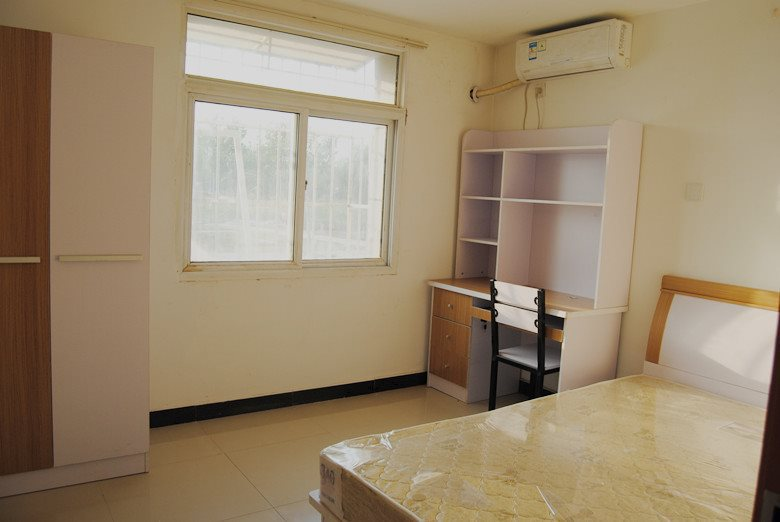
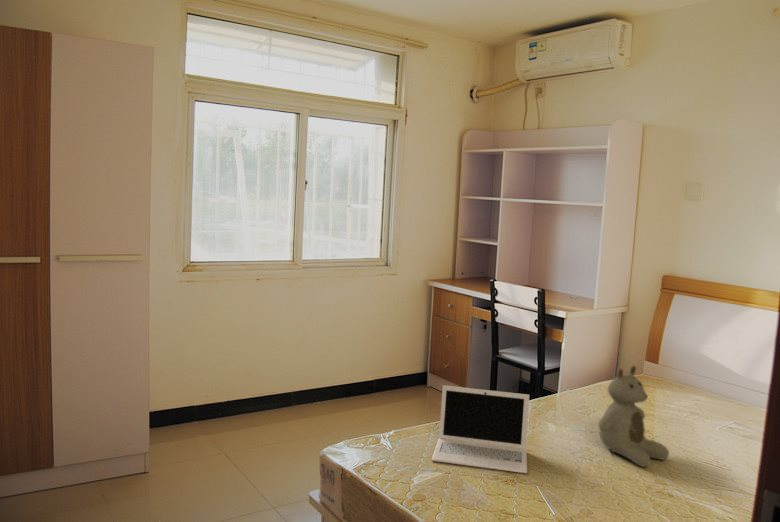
+ teddy bear (635, 413)
+ laptop (482, 426)
